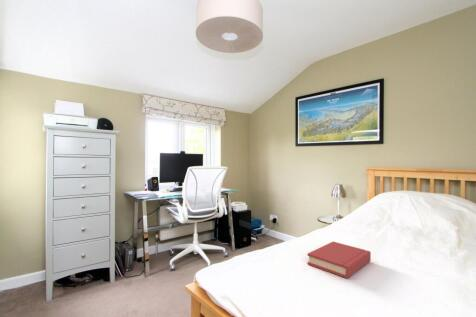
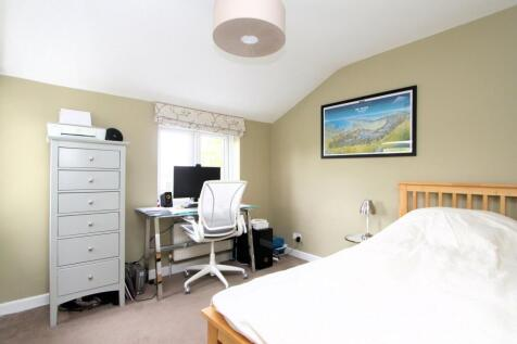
- hardback book (339, 257)
